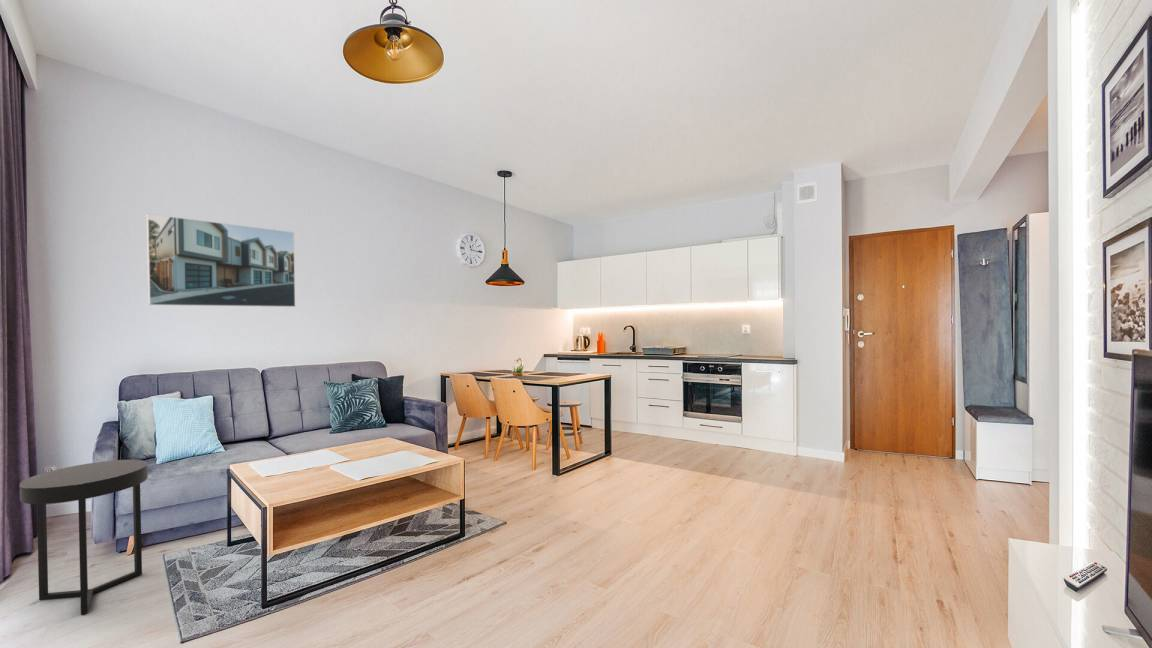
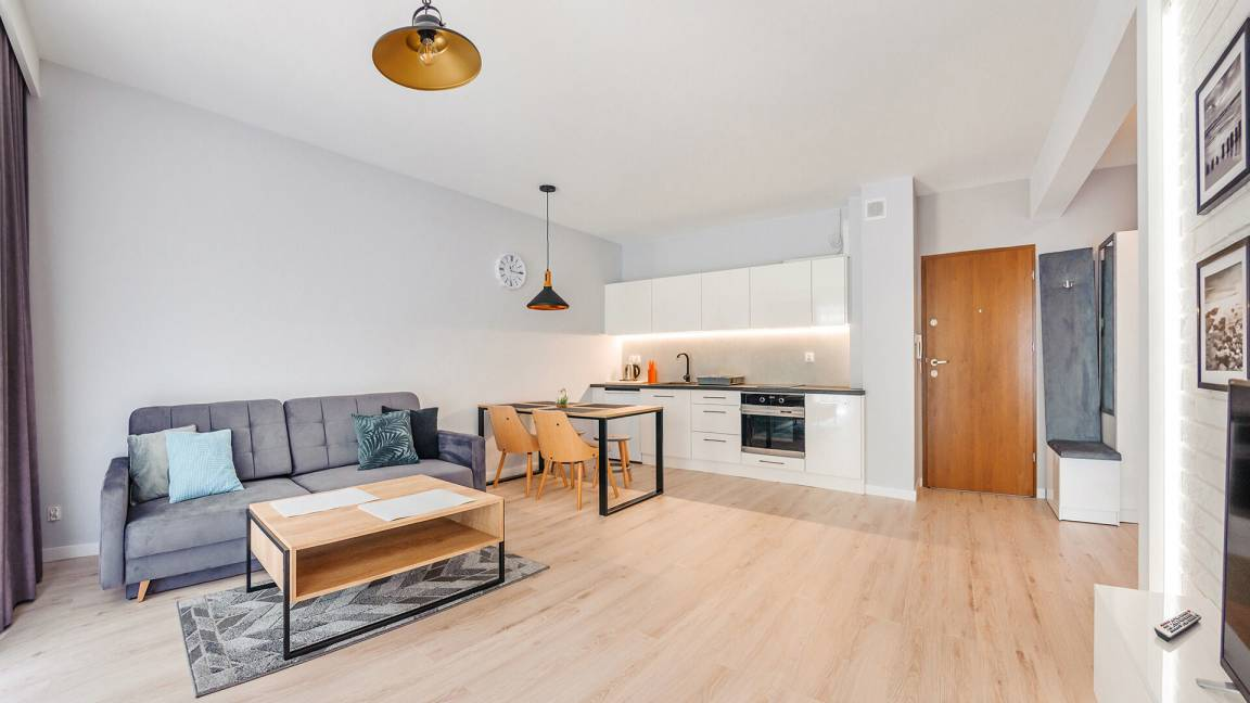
- side table (86, 533)
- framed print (228, 265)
